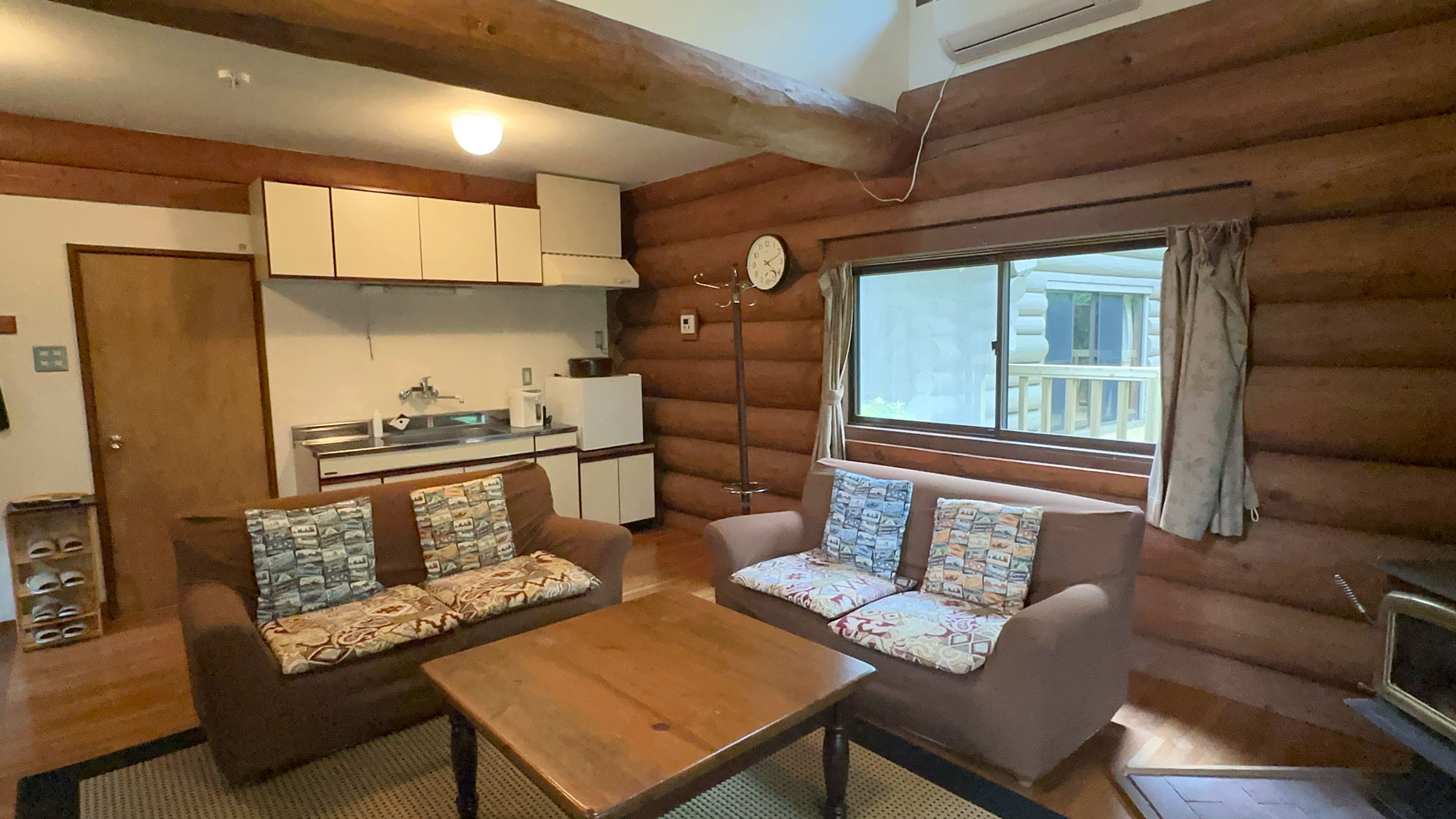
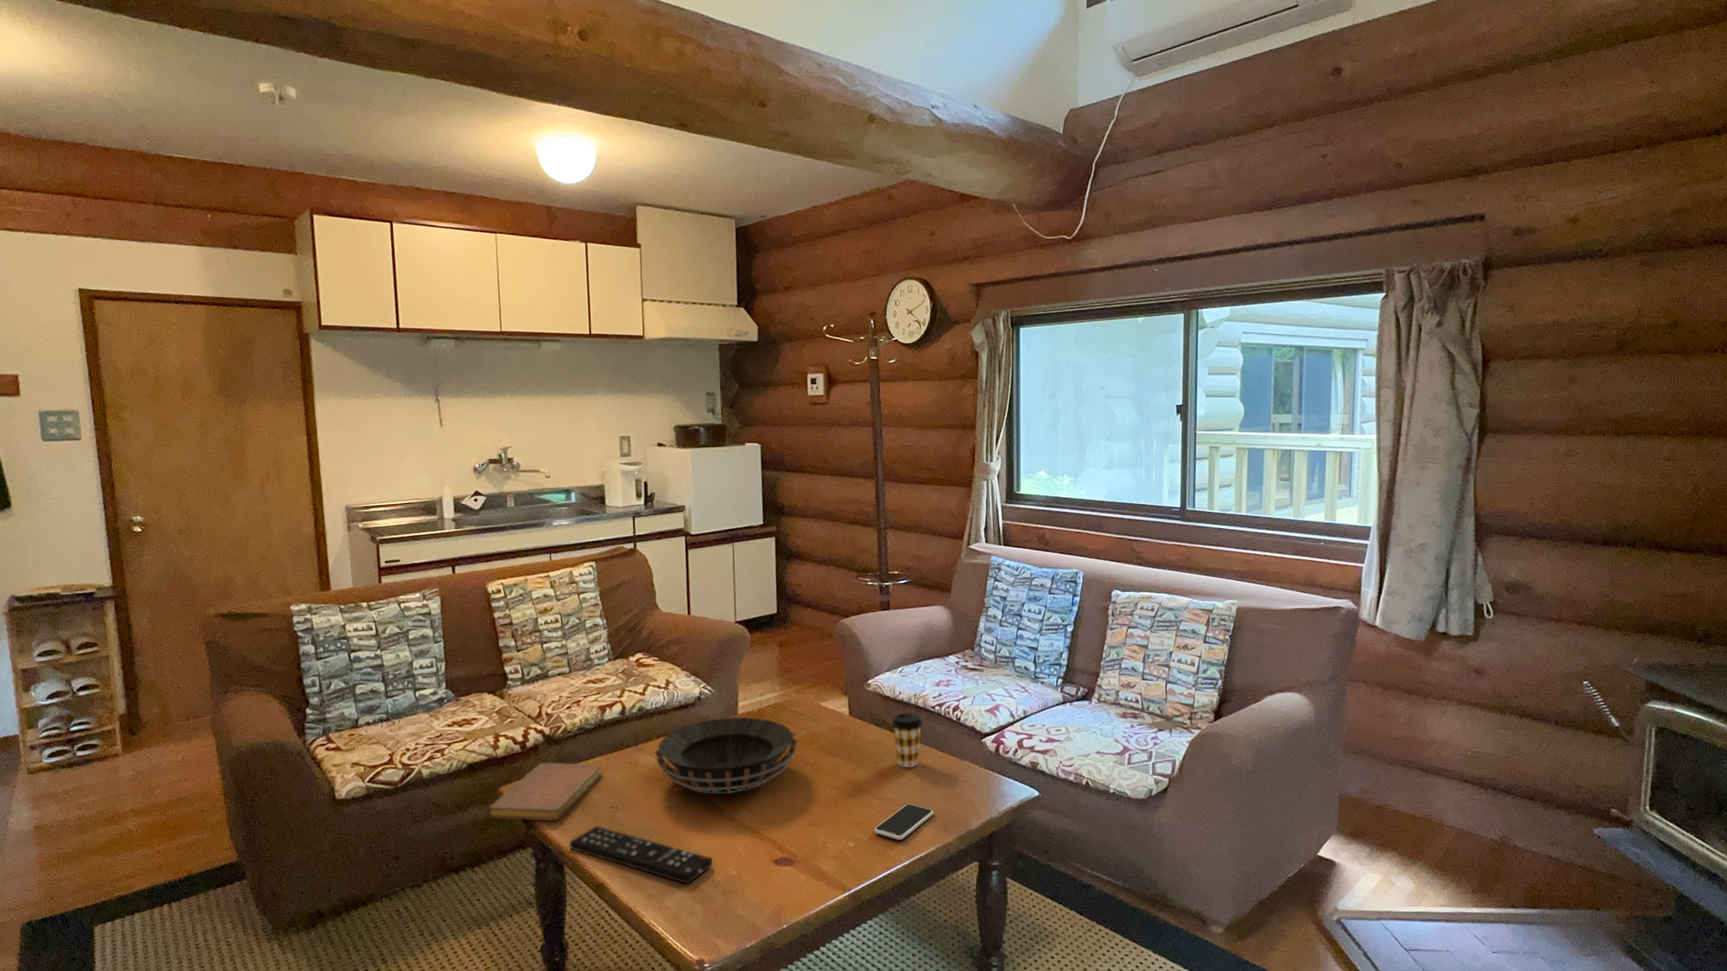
+ remote control (639, 852)
+ notebook (548, 790)
+ smartphone (904, 820)
+ decorative bowl (728, 760)
+ coffee cup (907, 741)
